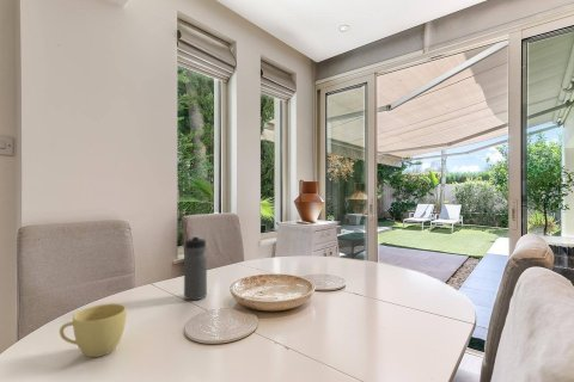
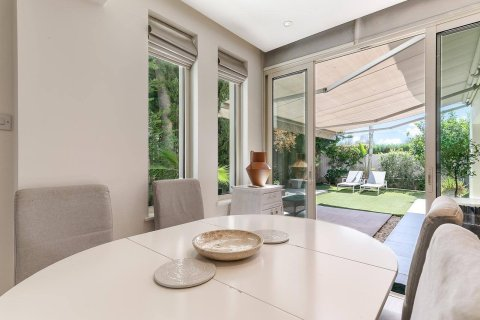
- water bottle (195, 265)
- cup (93, 332)
